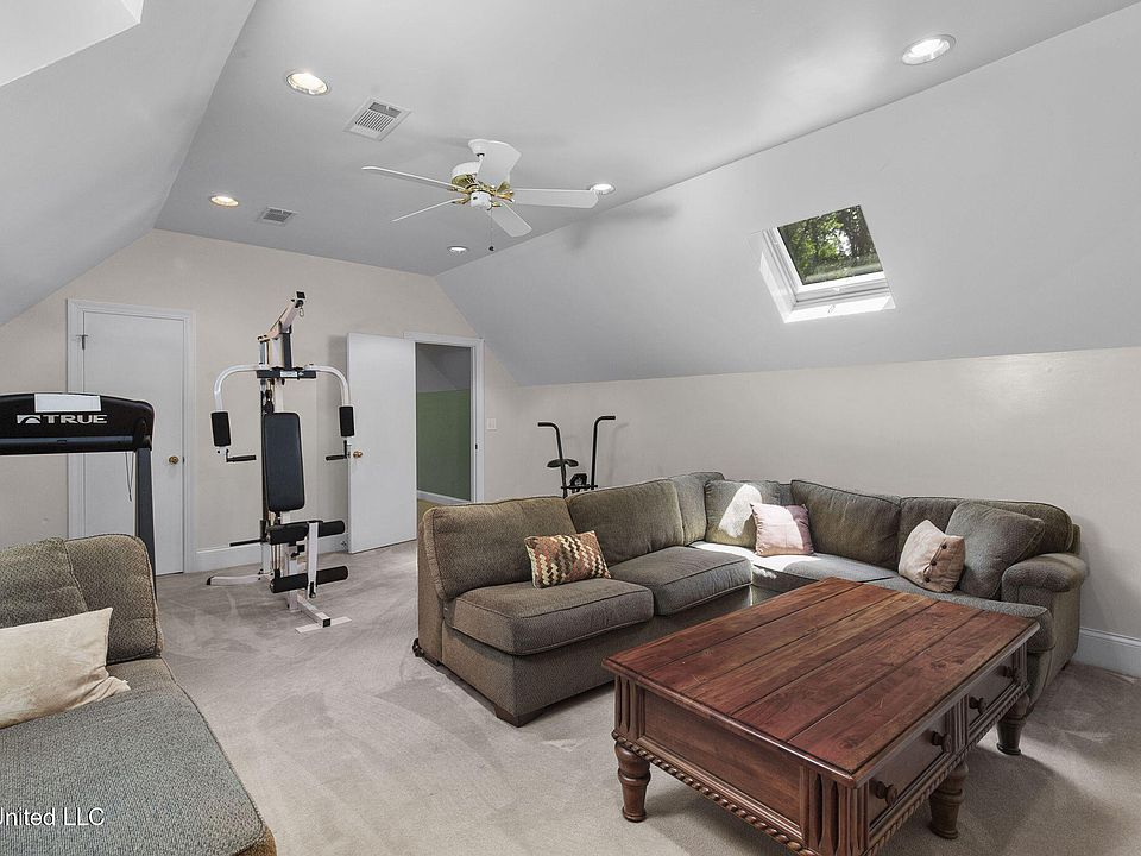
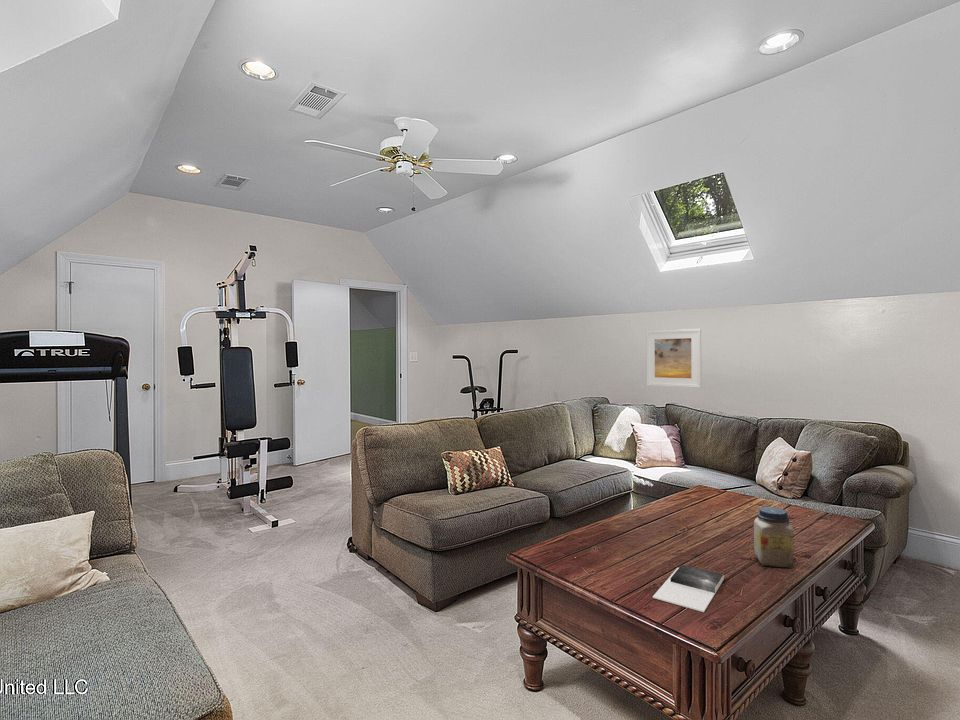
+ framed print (672, 358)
+ book (689, 584)
+ jar (773, 535)
